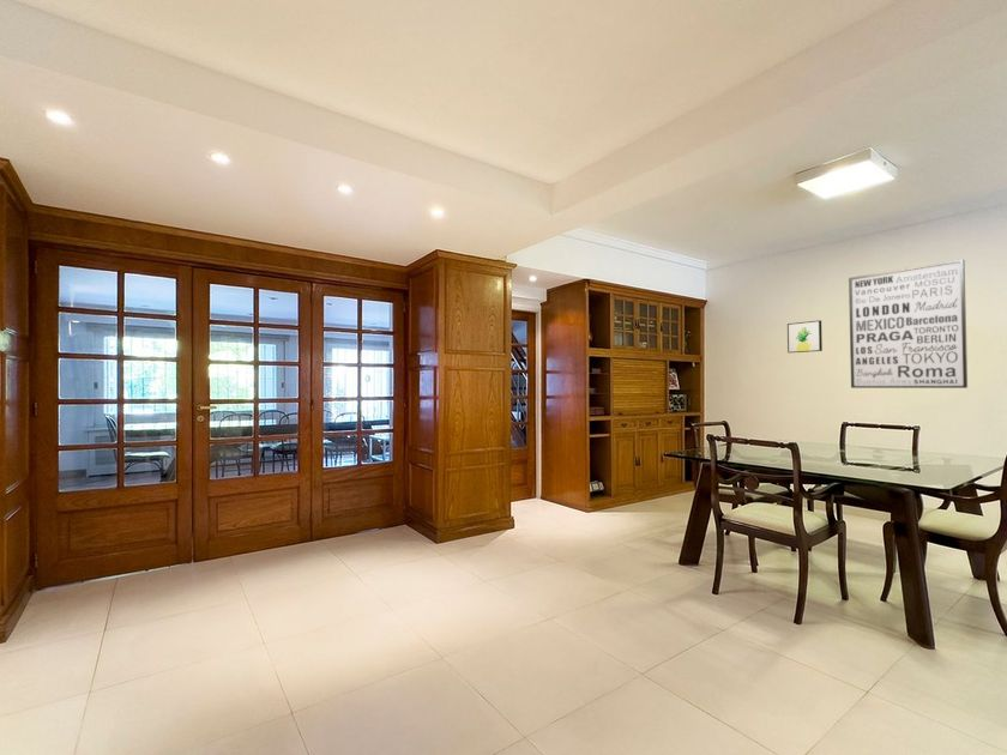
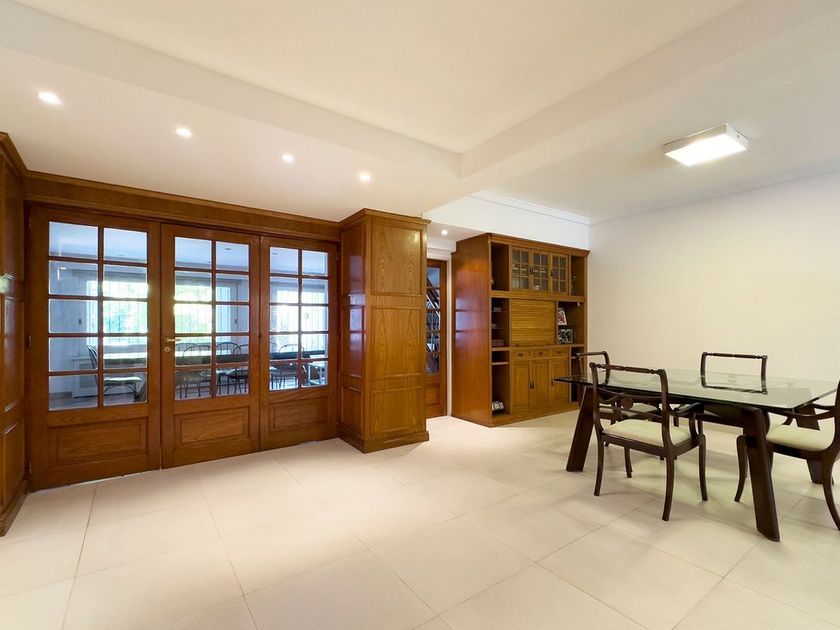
- wall art (903, 328)
- wall art (803, 337)
